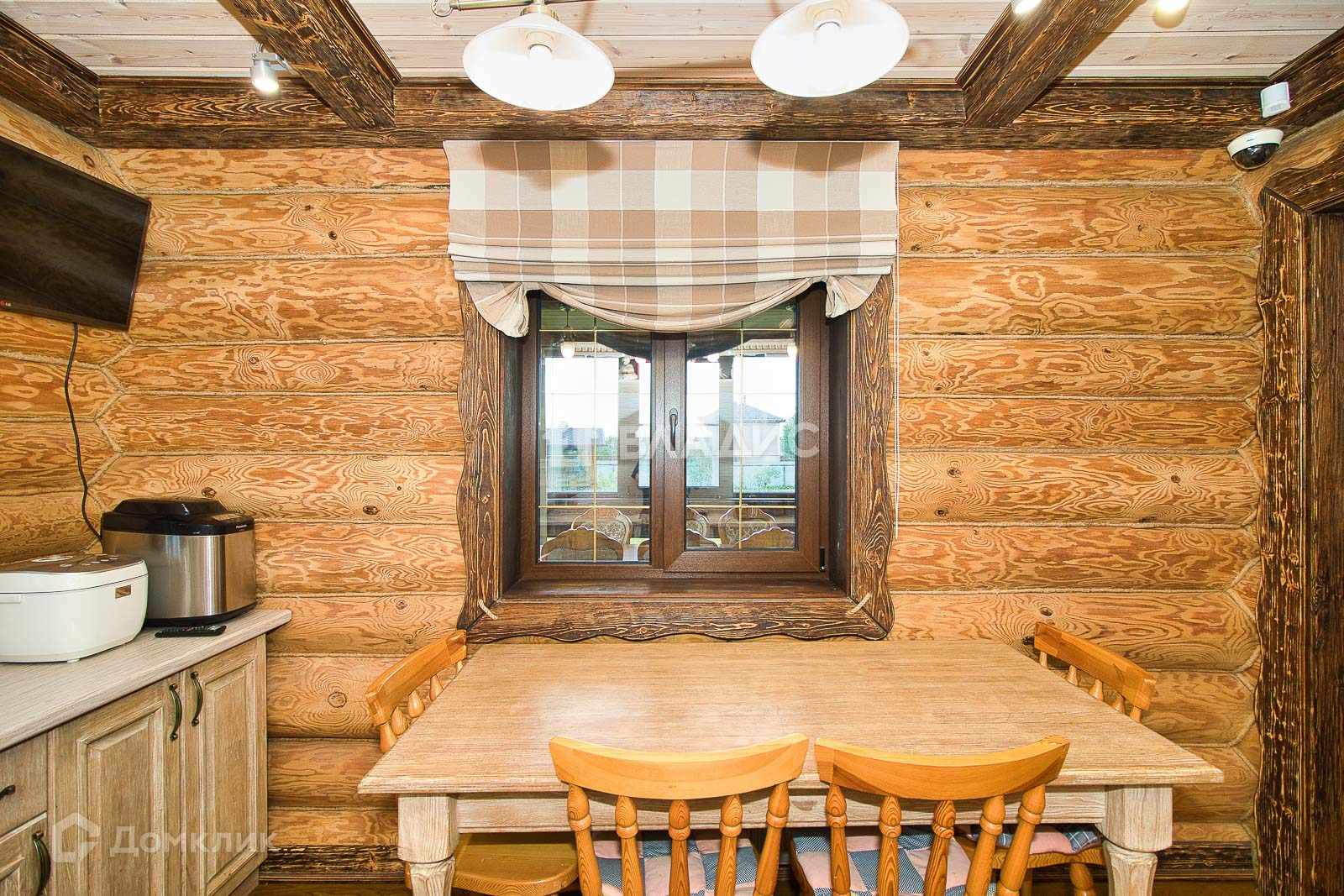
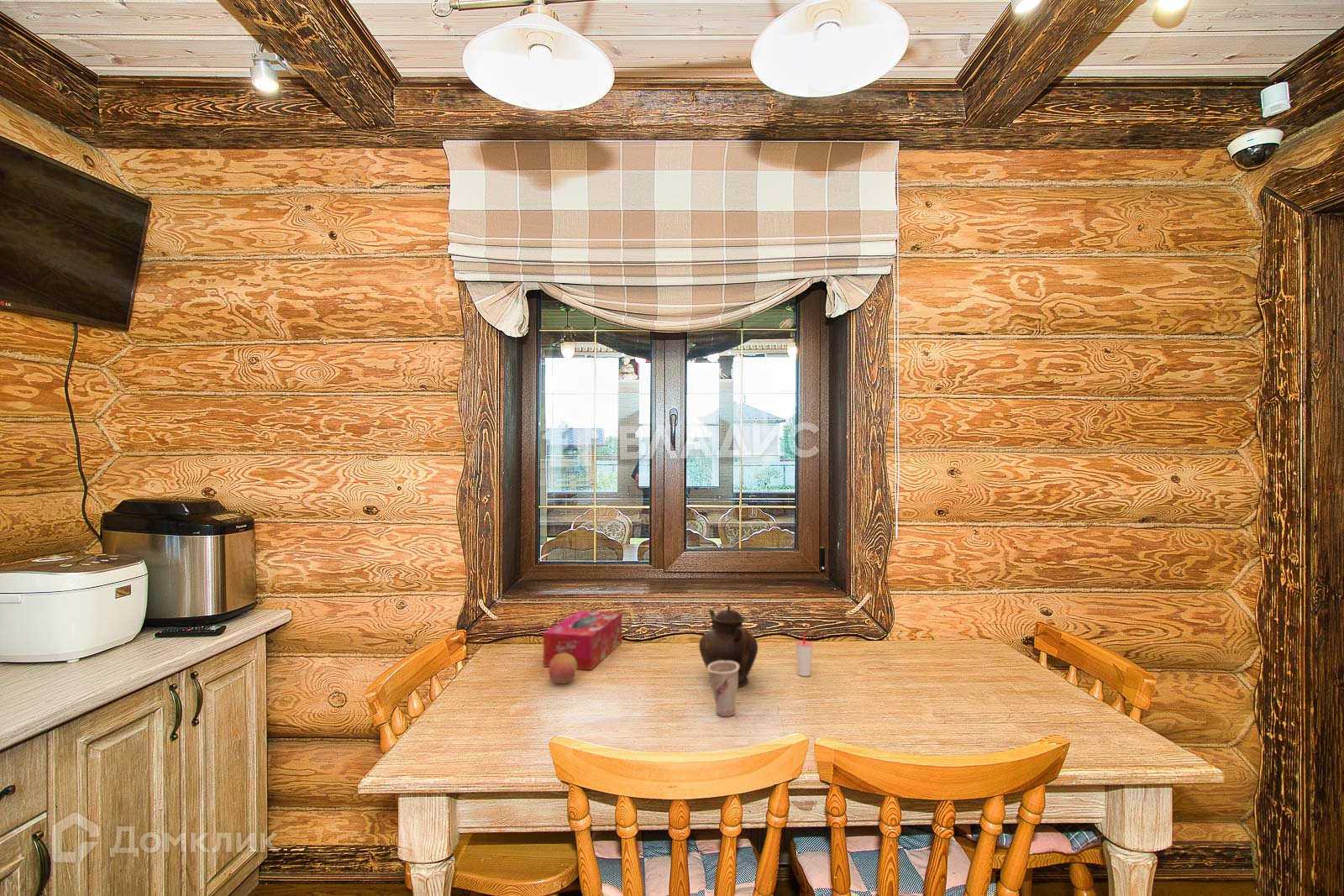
+ cup (804, 653)
+ cup (723, 689)
+ fruit (562, 668)
+ tissue box (585, 637)
+ teapot (728, 642)
